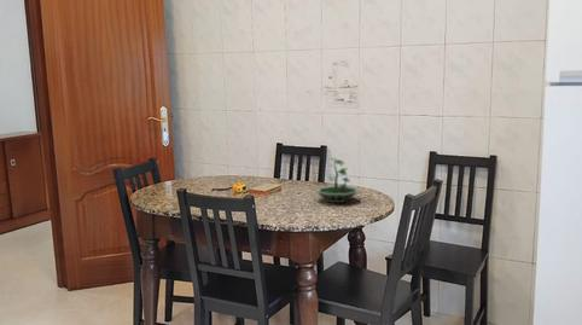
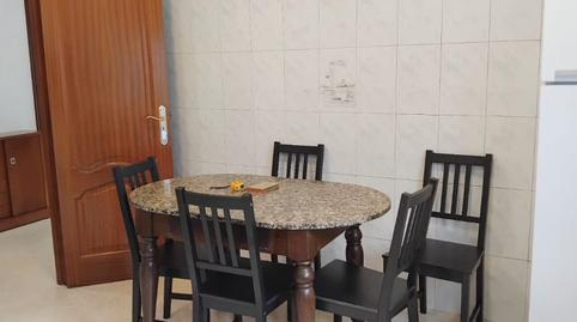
- terrarium (334, 166)
